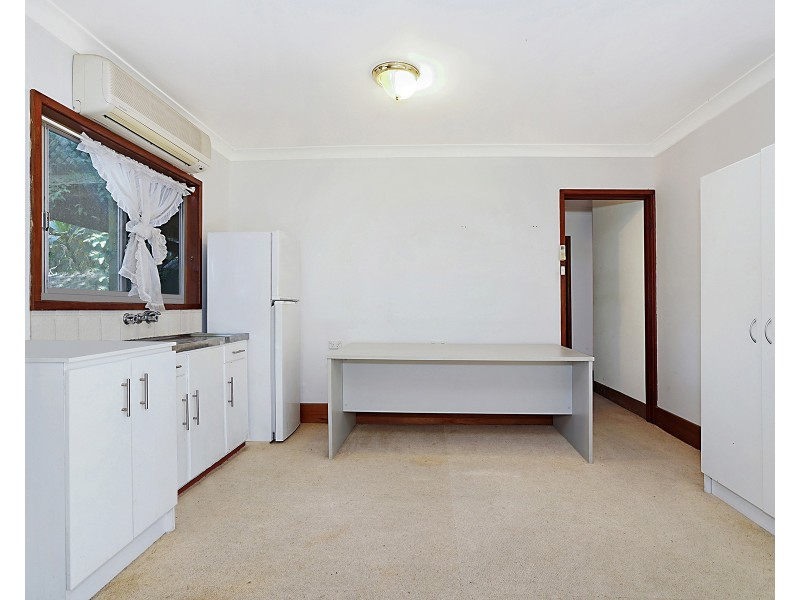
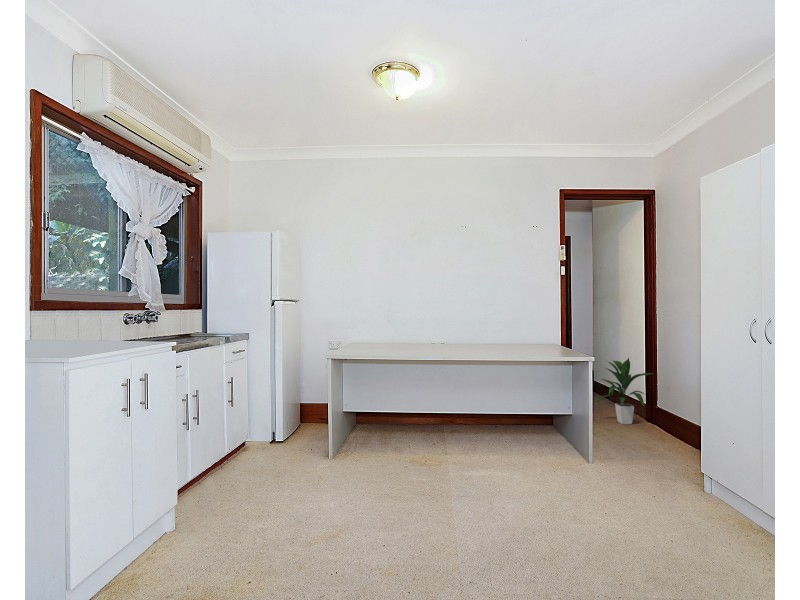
+ indoor plant (621, 389)
